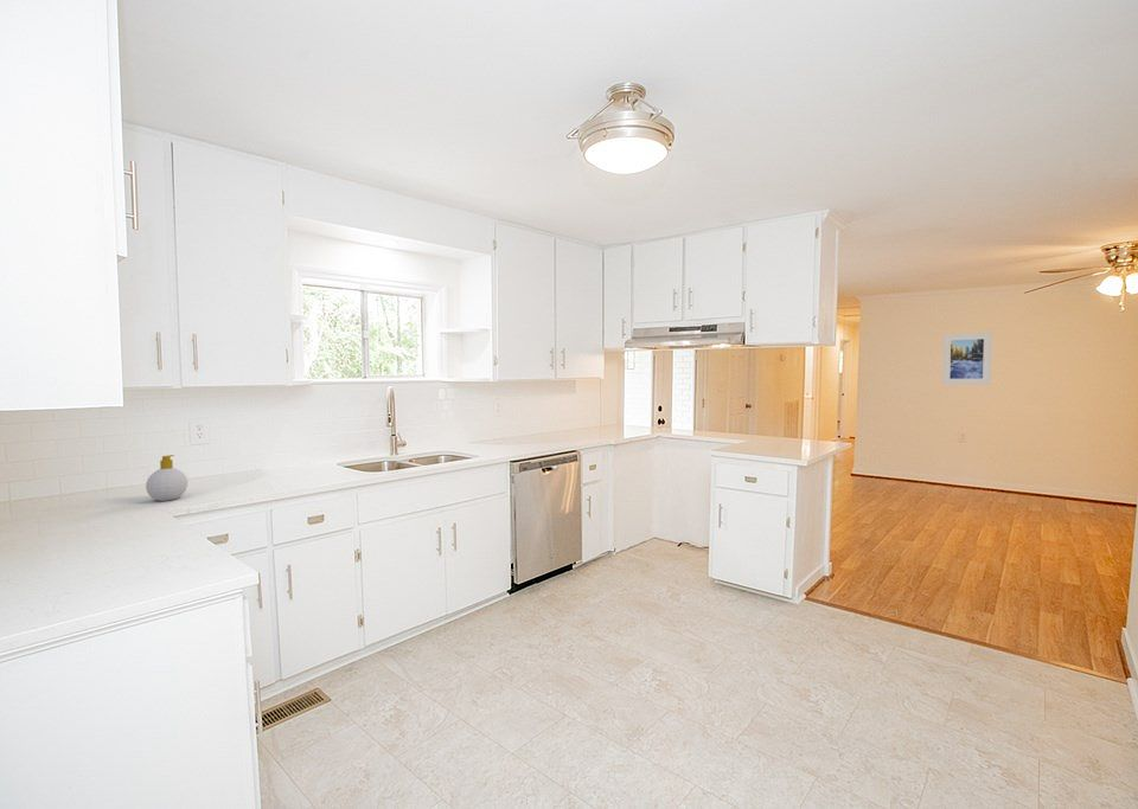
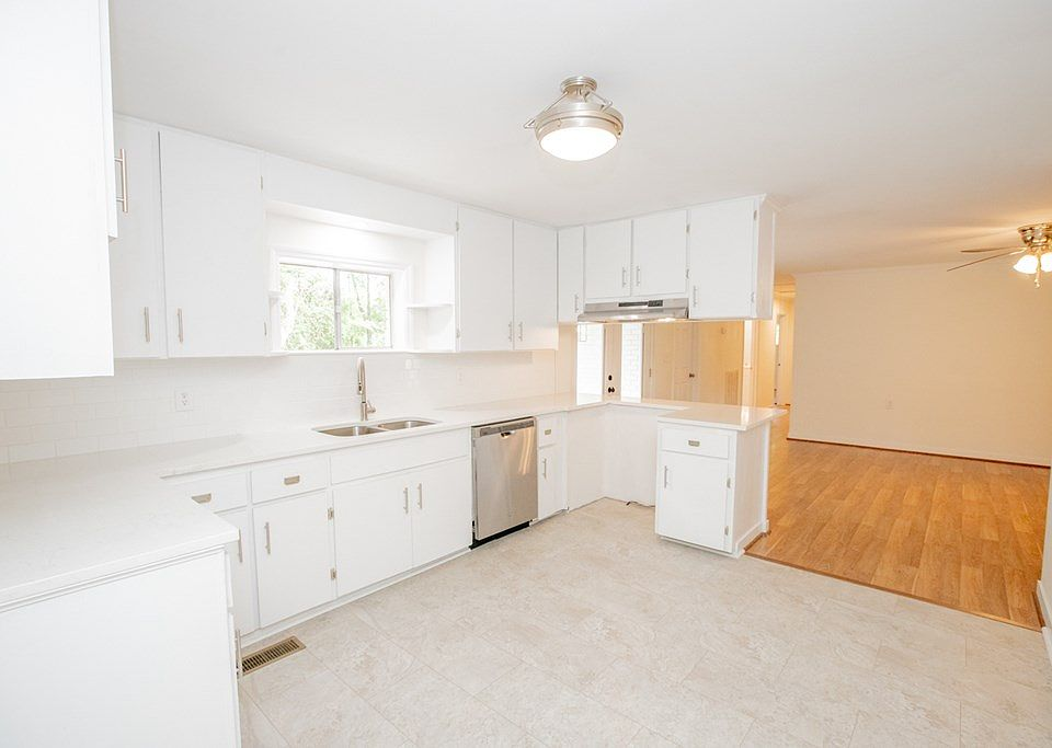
- soap bottle (166, 477)
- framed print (966, 359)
